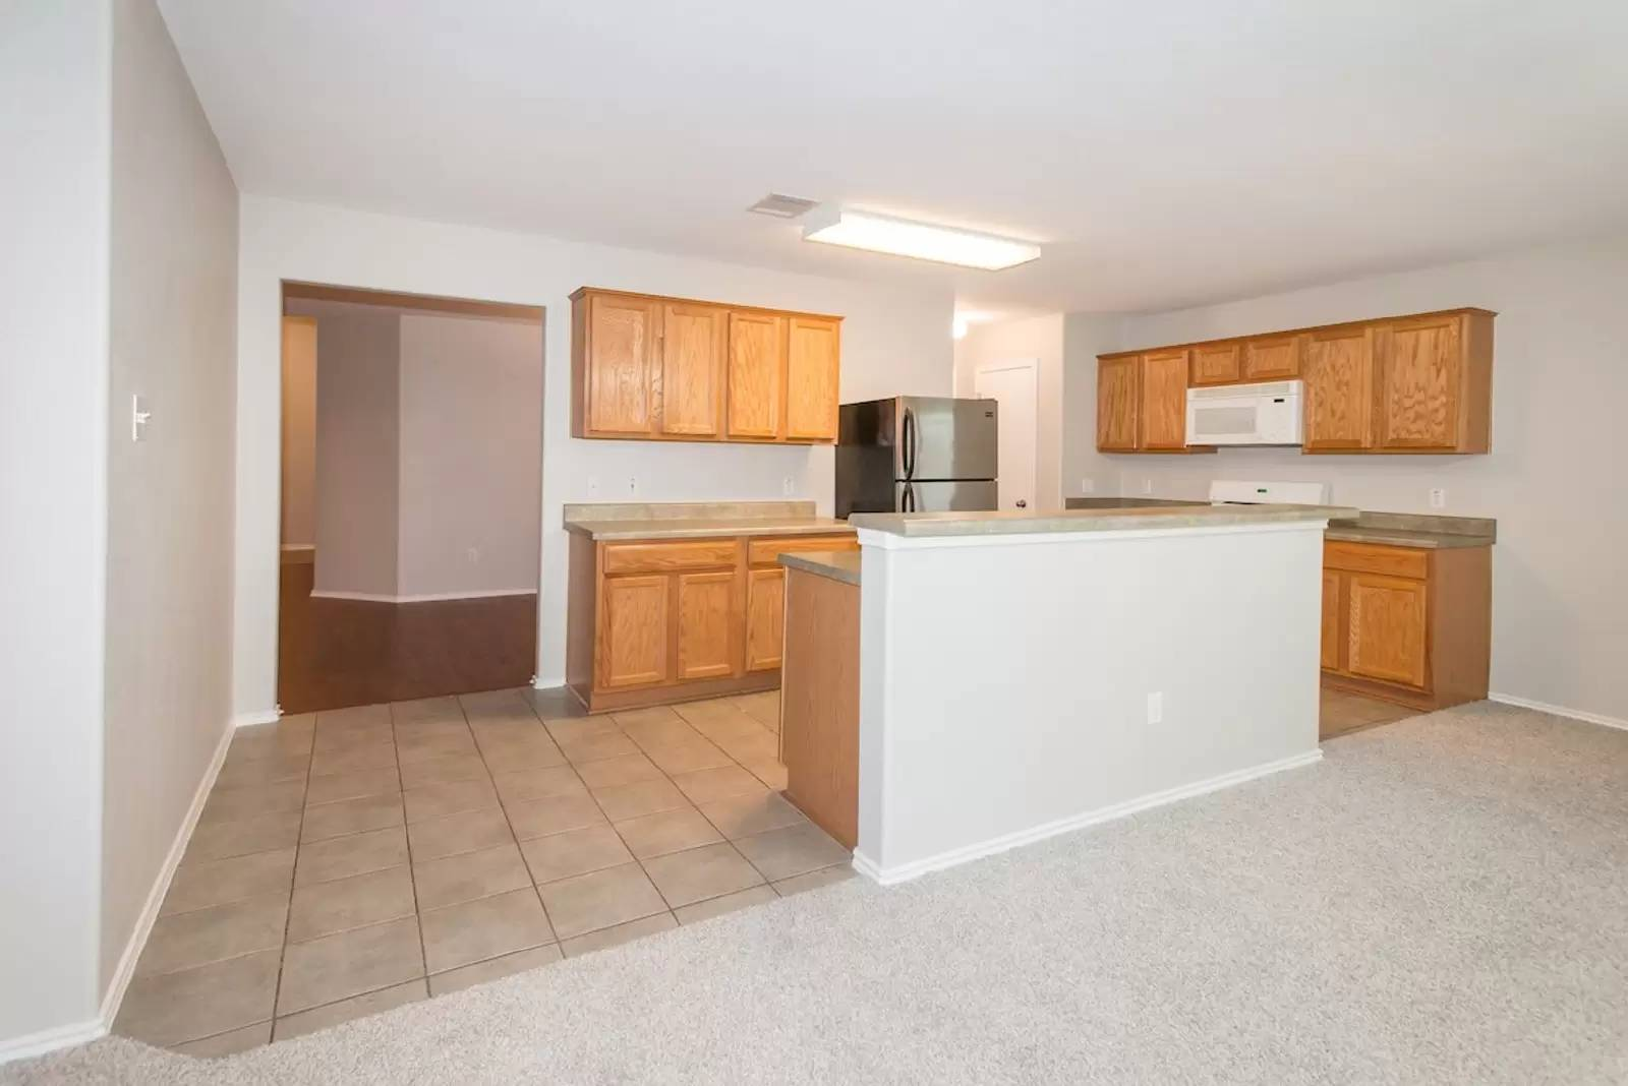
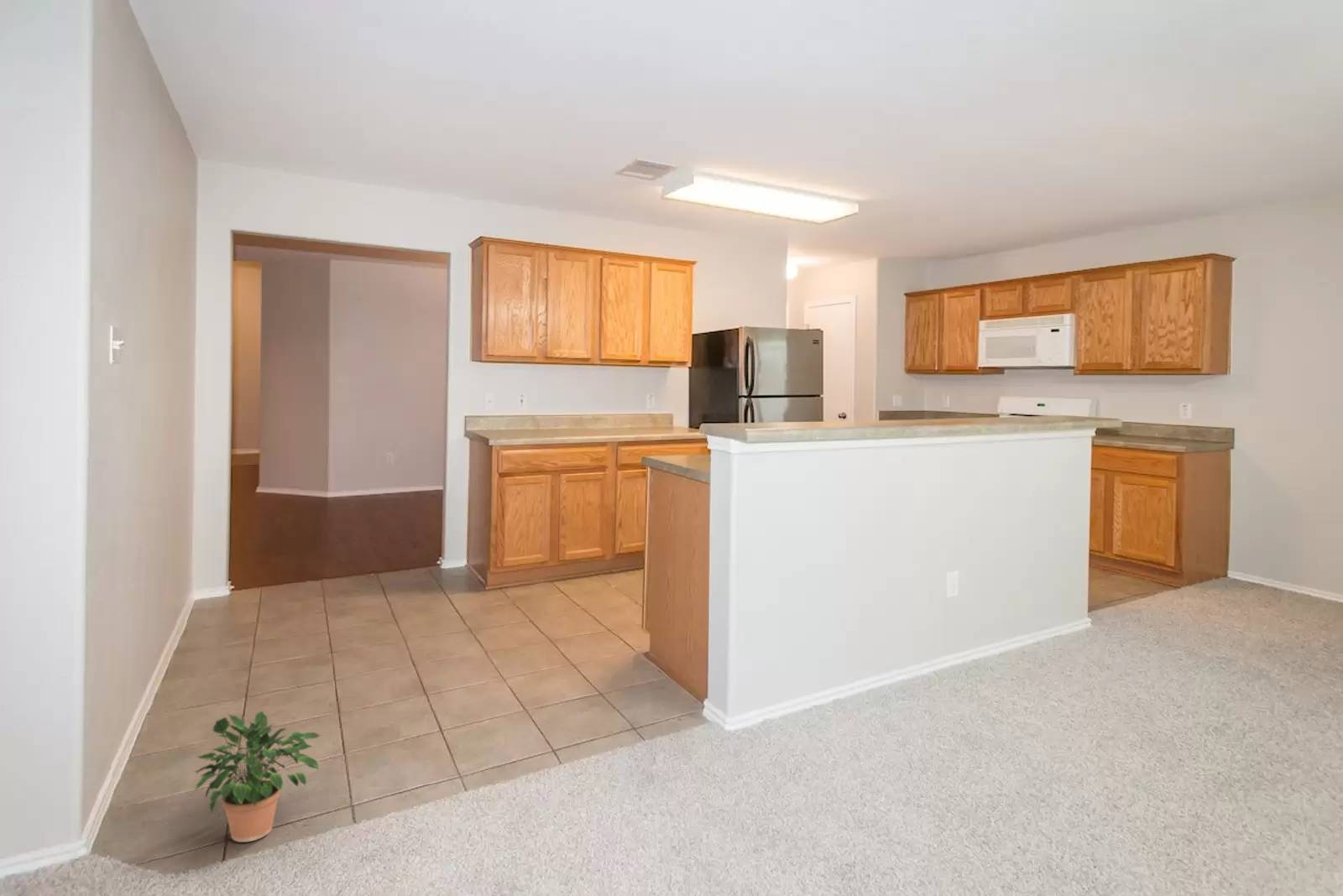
+ potted plant (262, 768)
